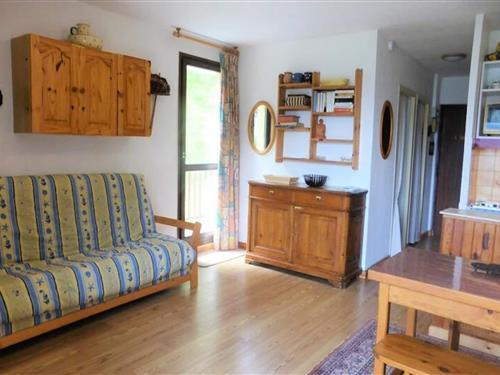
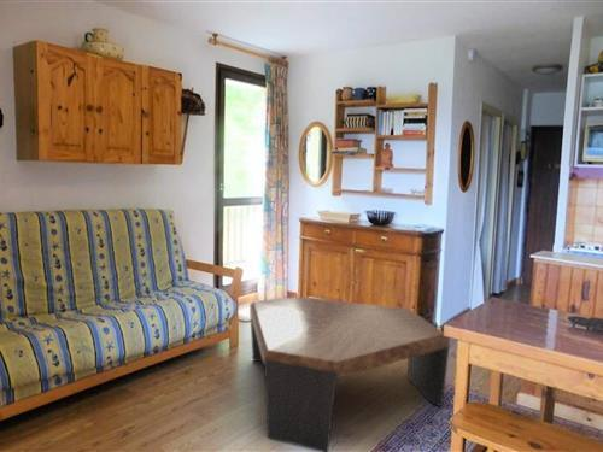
+ coffee table (329, 360)
